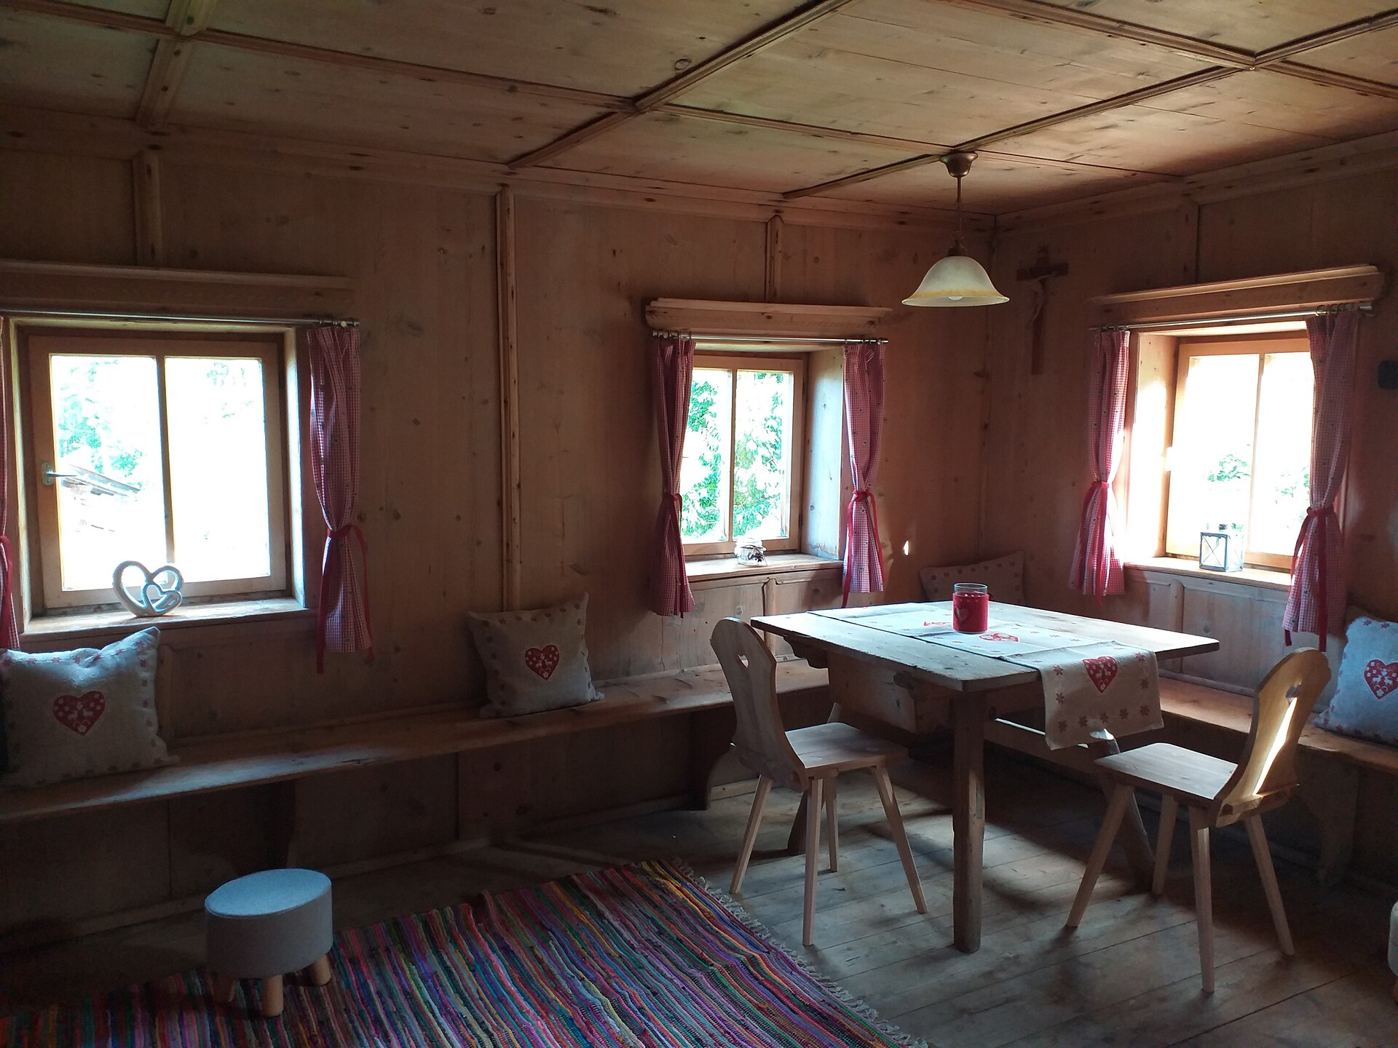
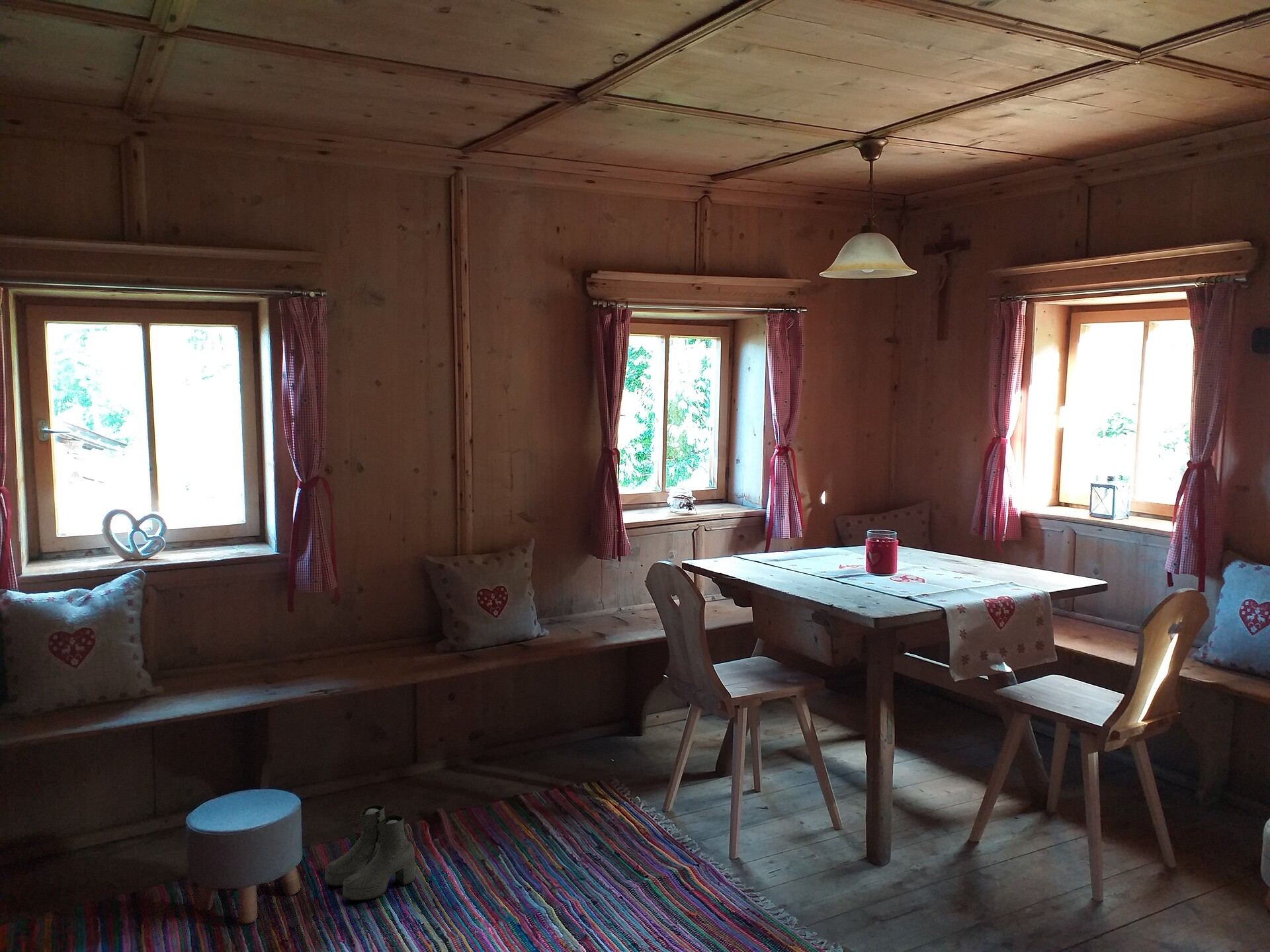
+ boots (370, 850)
